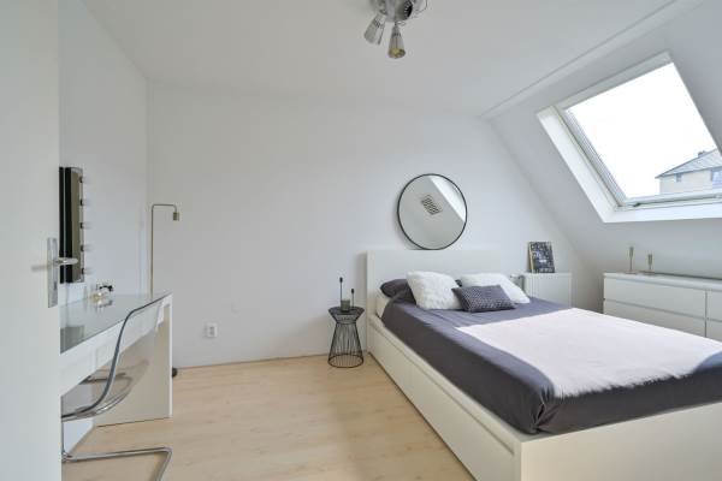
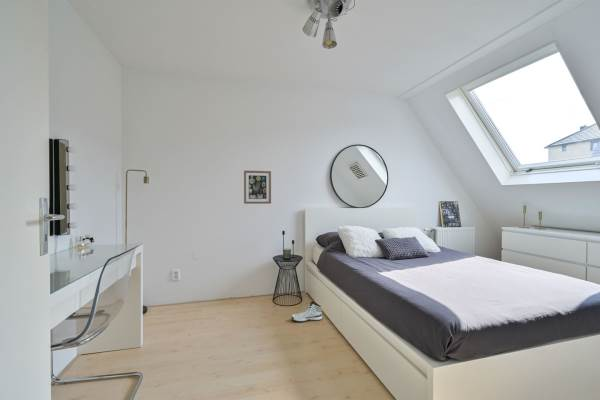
+ wall art (257, 187)
+ sneaker (306, 310)
